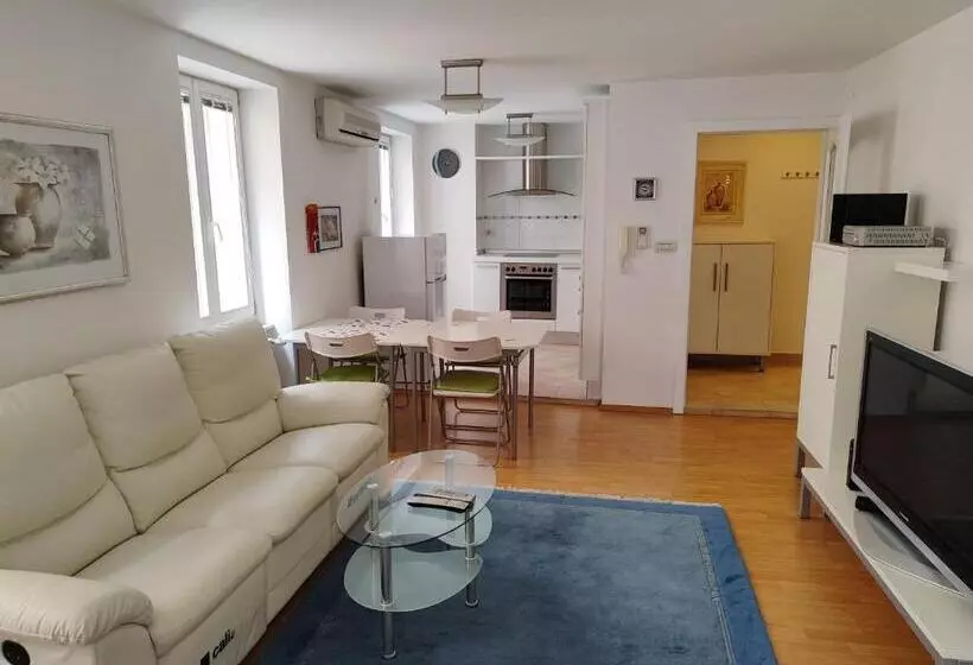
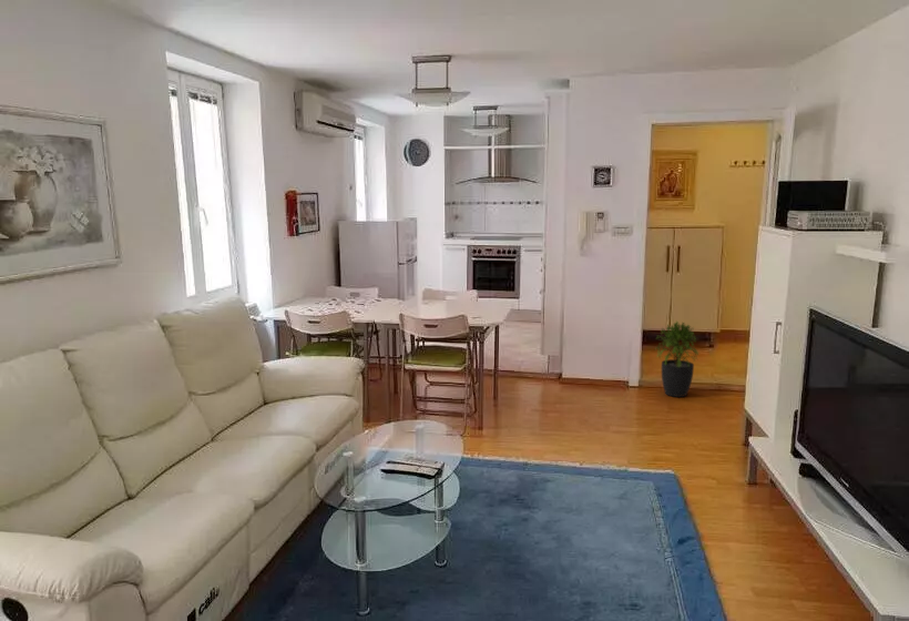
+ potted plant (674, 356)
